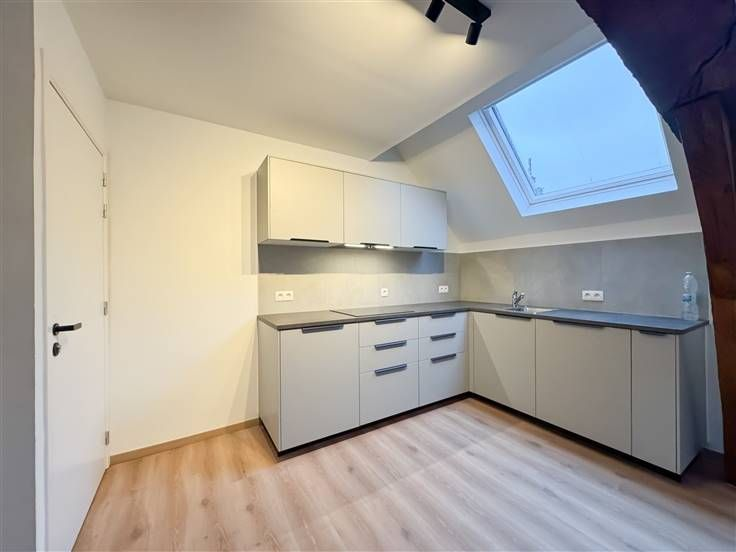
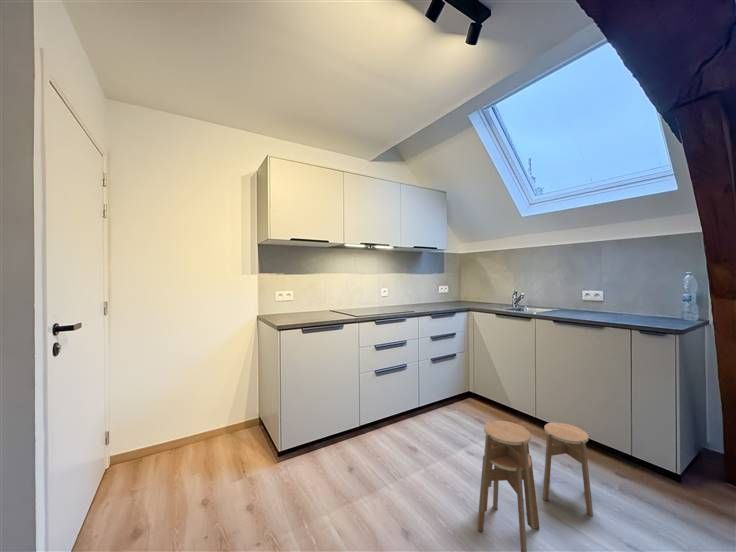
+ stool (545, 465)
